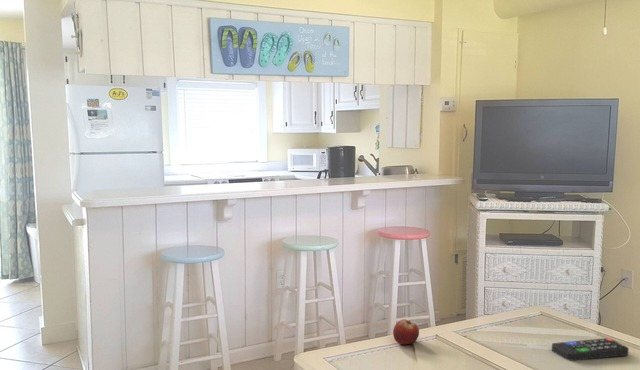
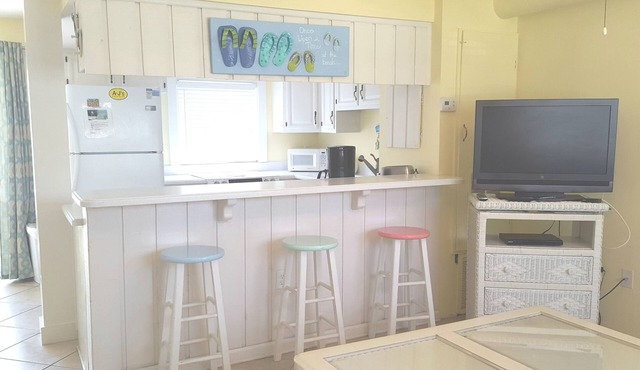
- fruit (405, 332)
- remote control (589, 348)
